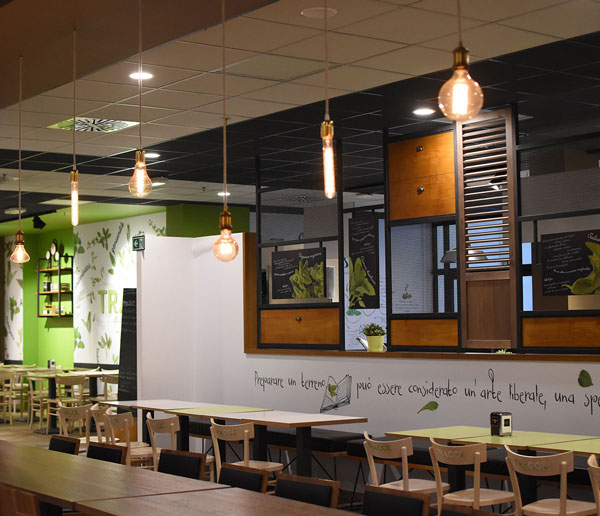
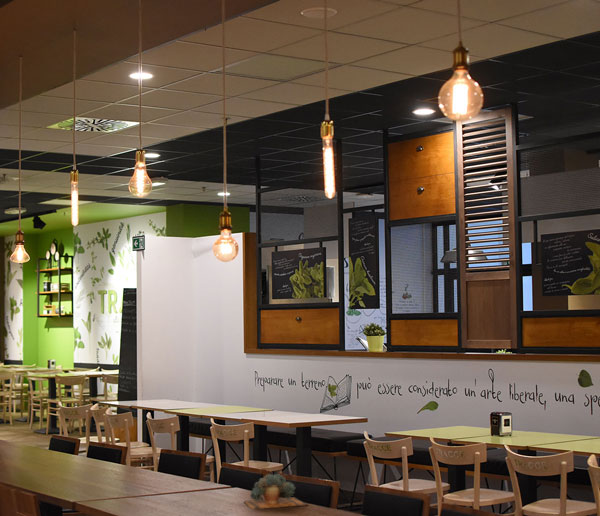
+ succulent plant (274, 489)
